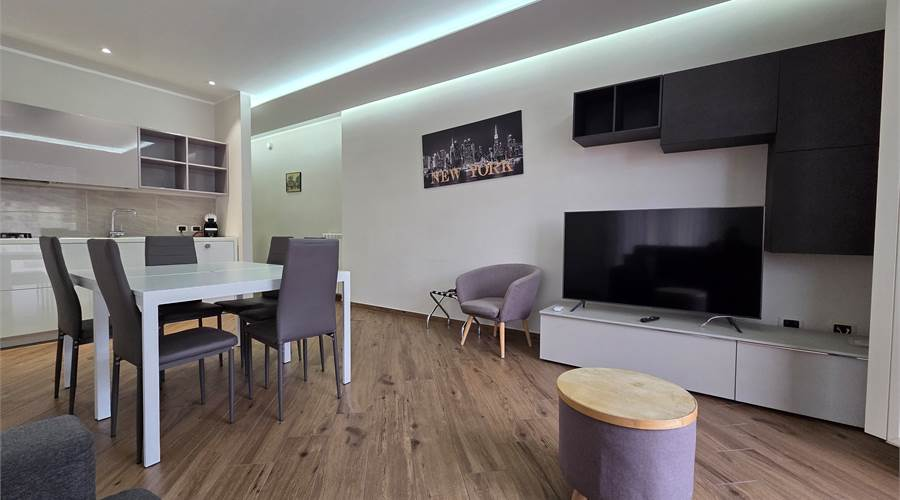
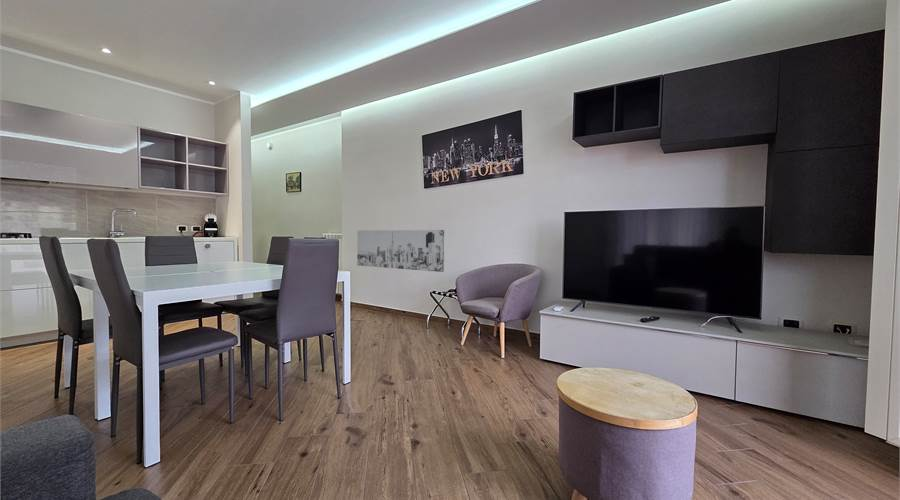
+ wall art (396, 249)
